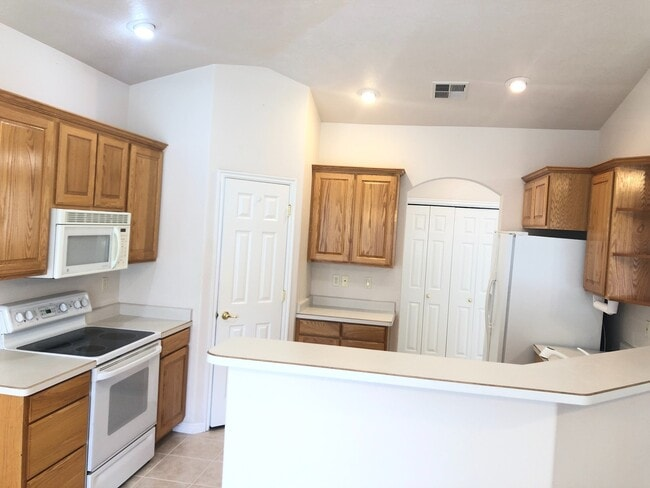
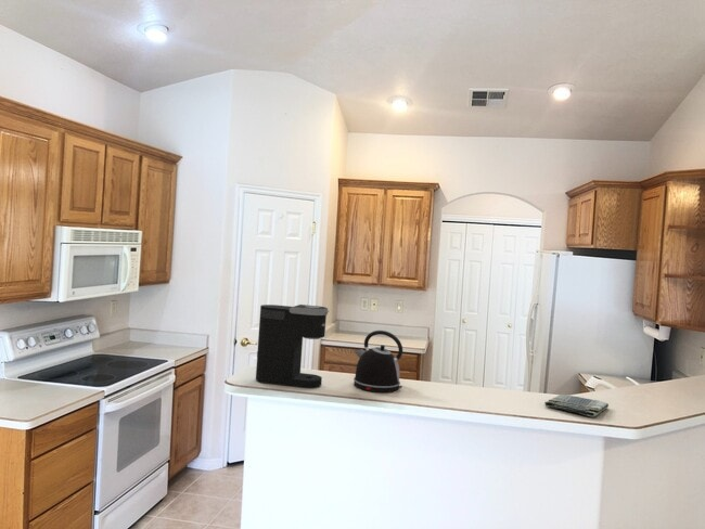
+ coffee maker (292, 344)
+ kettle (379, 358)
+ dish towel (576, 402)
